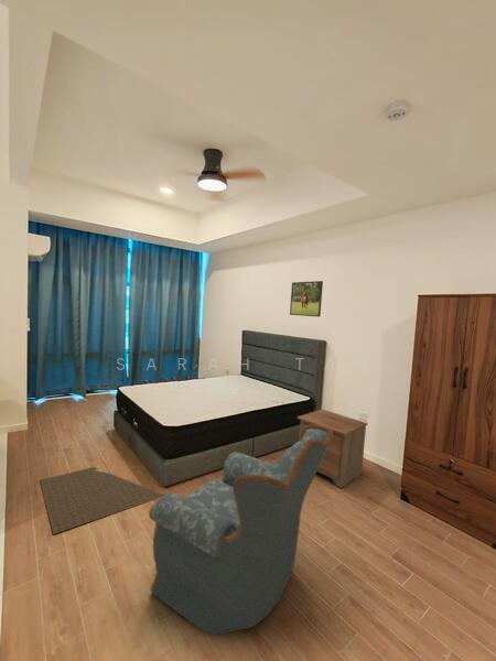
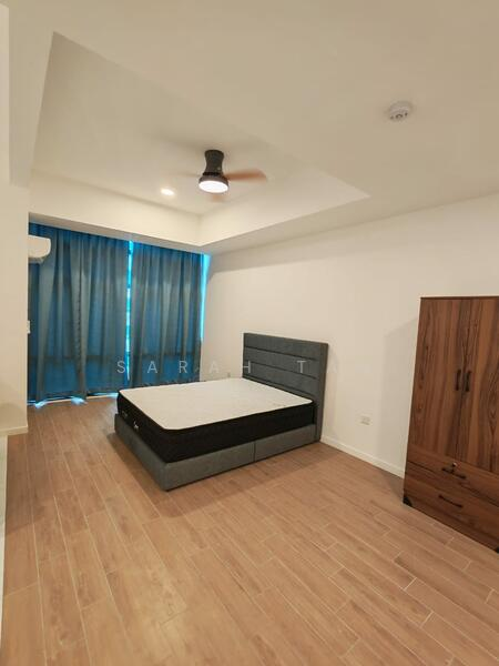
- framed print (305, 299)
- doormat (100, 487)
- armchair (241, 501)
- nightstand (330, 445)
